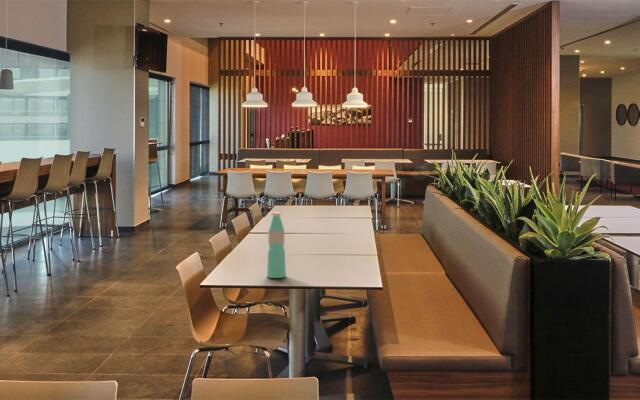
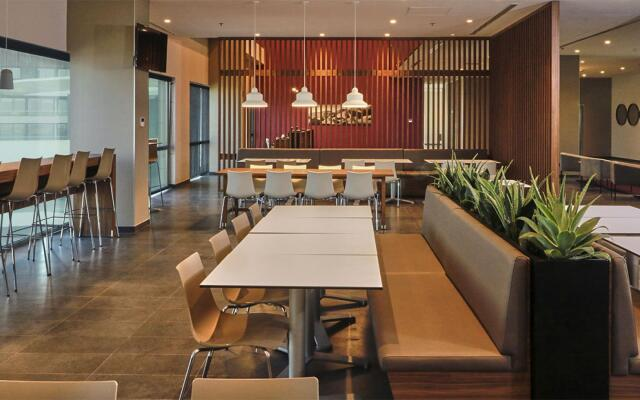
- water bottle (276, 244)
